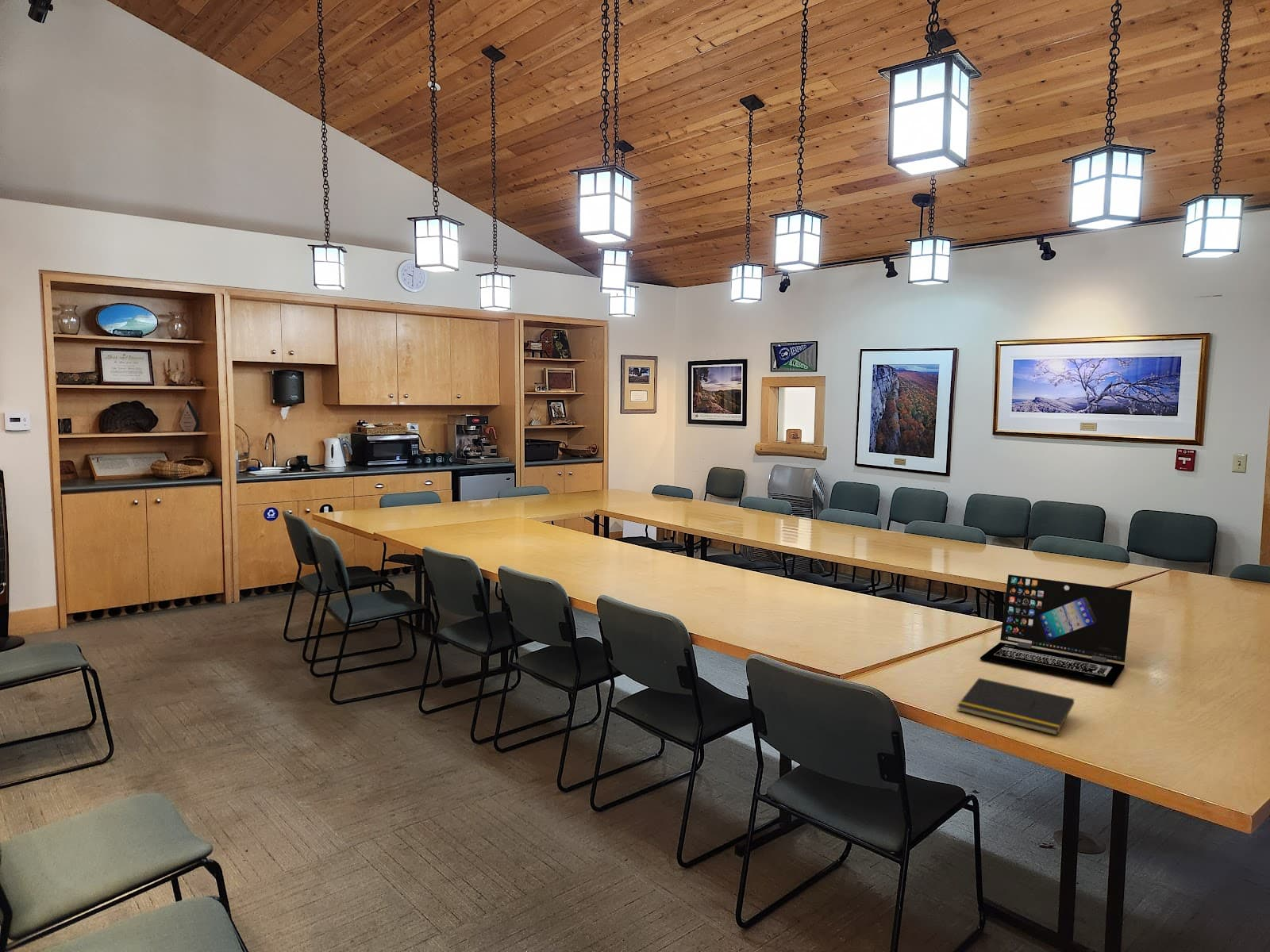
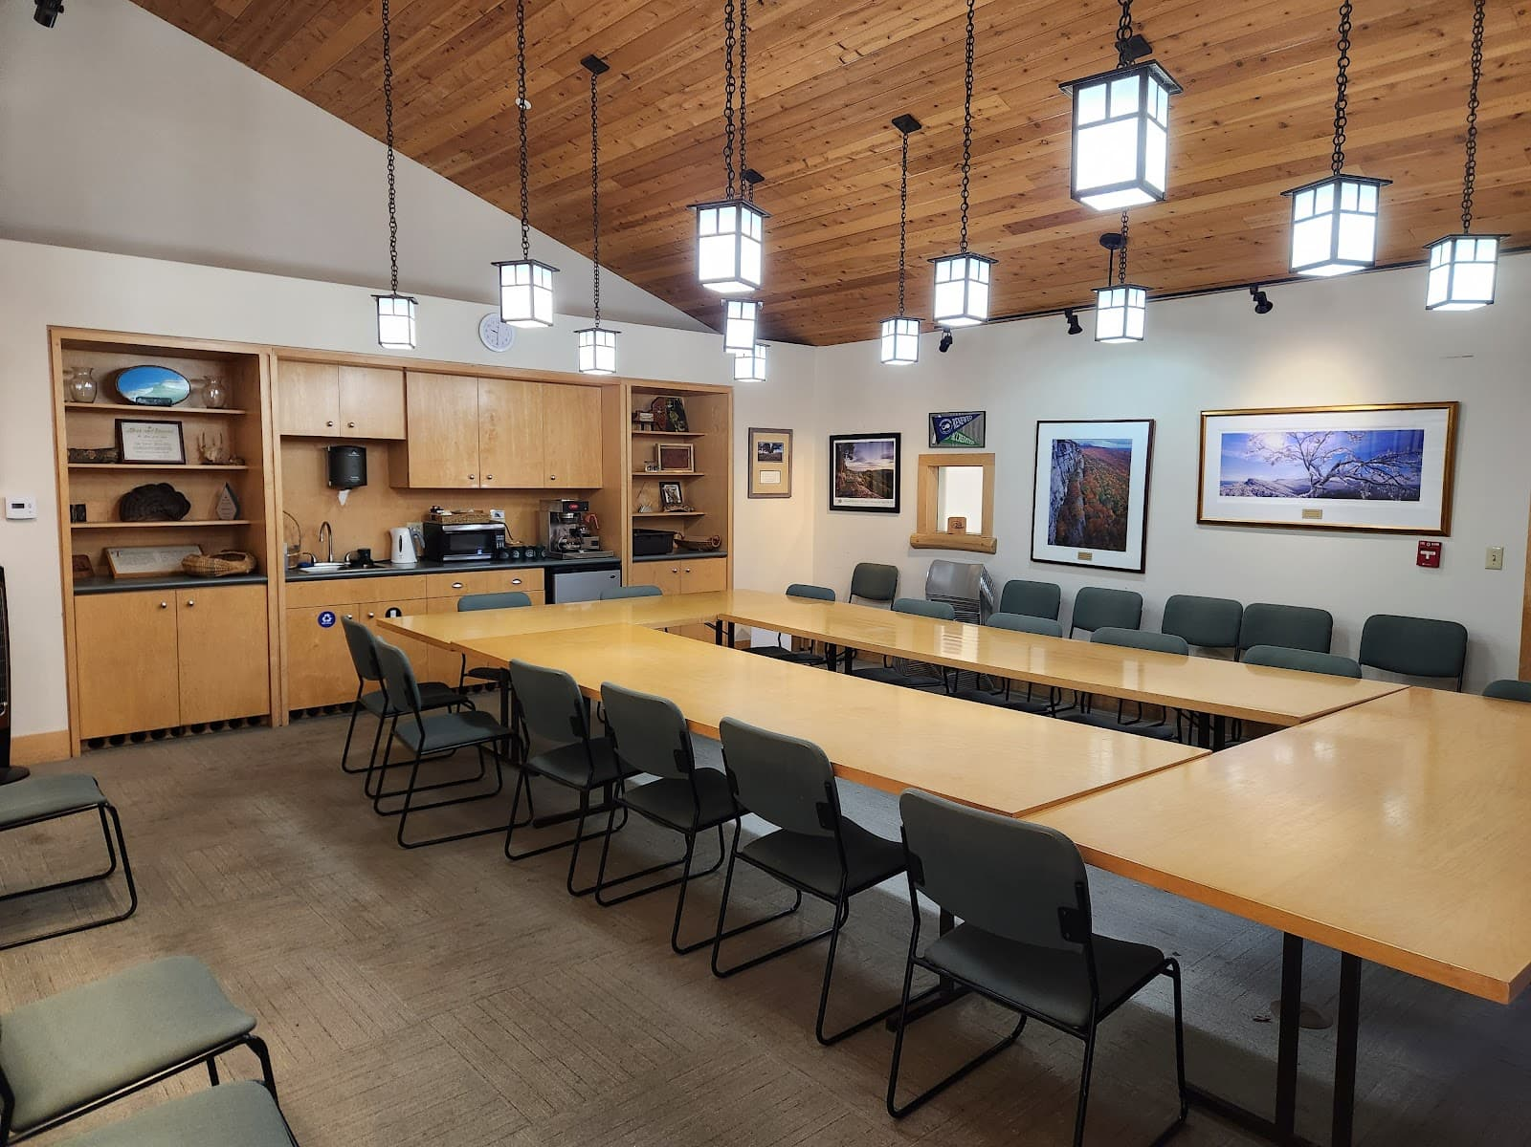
- laptop (1056, 625)
- notepad (1015, 704)
